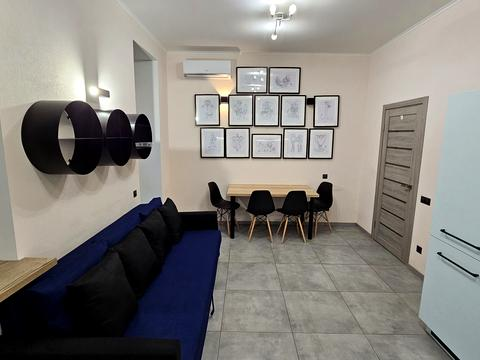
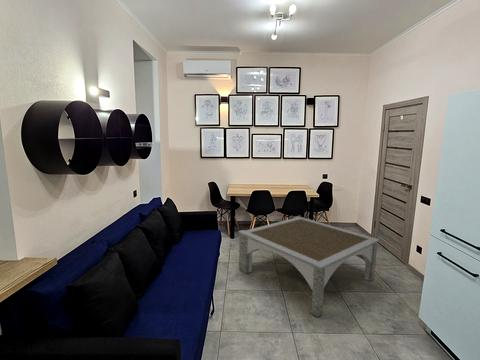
+ coffee table (305, 254)
